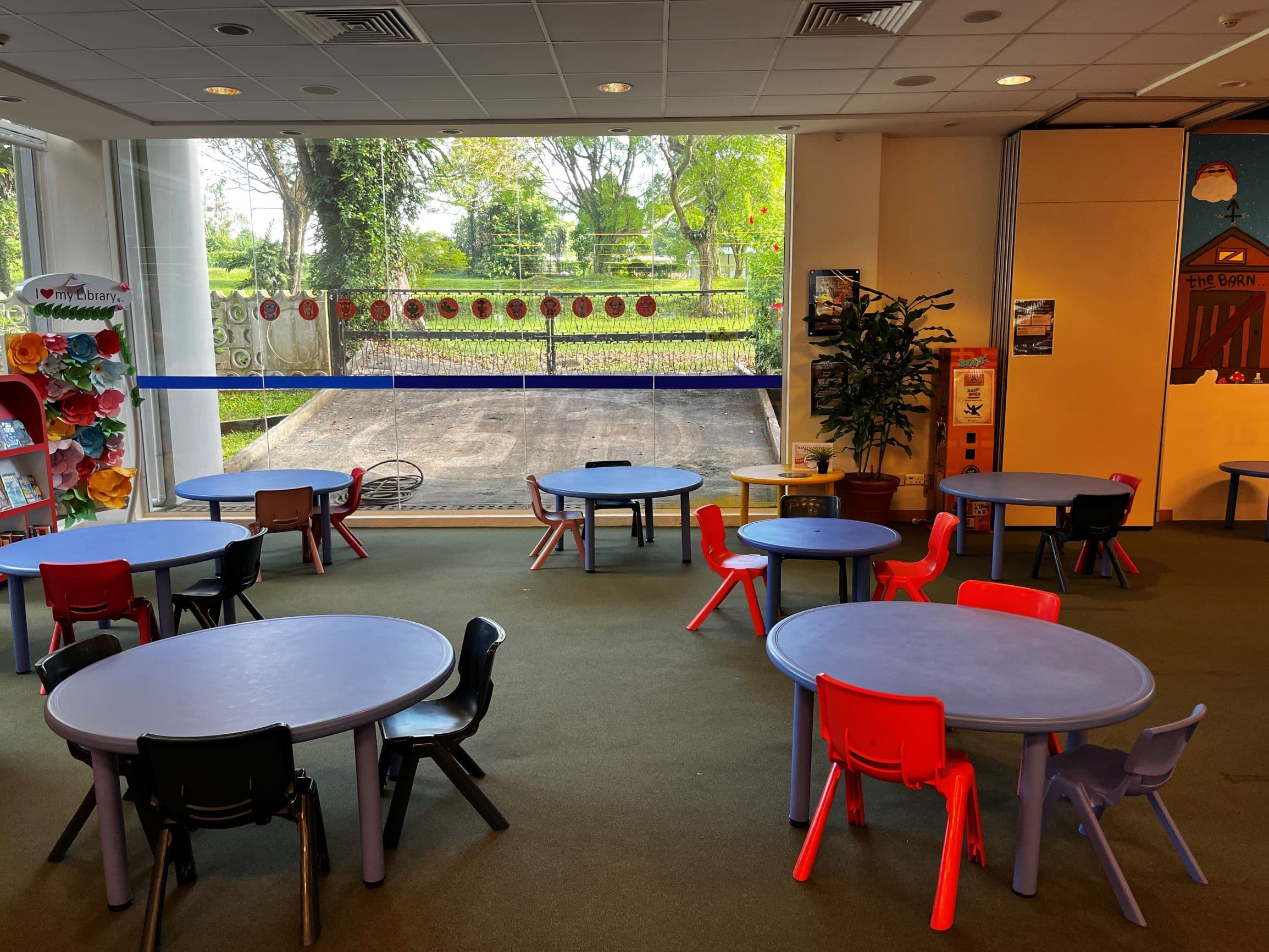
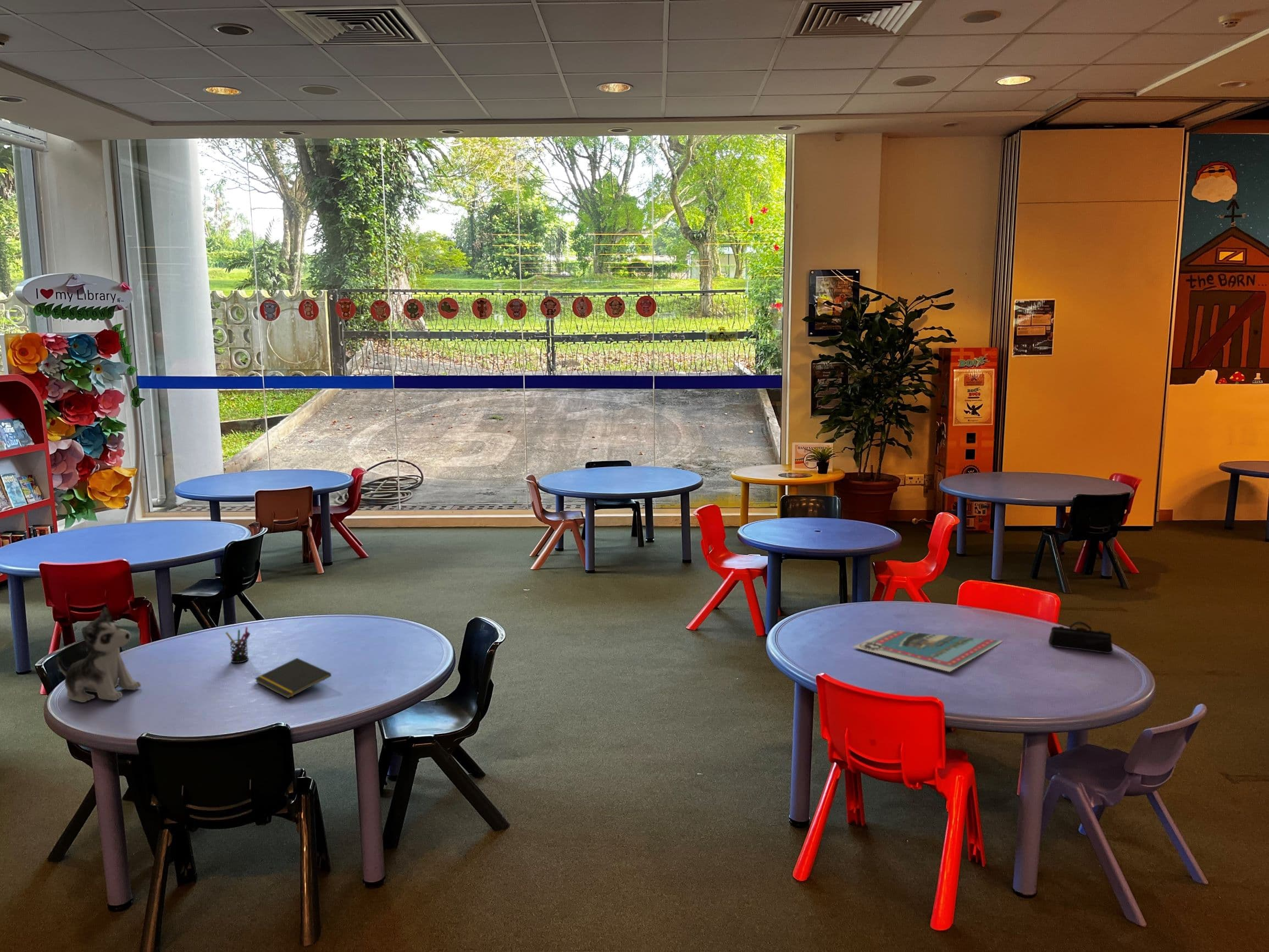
+ pencil case (1081, 634)
+ pen holder (240, 643)
+ notepad (292, 677)
+ plush toy (93, 650)
+ postcard (934, 641)
